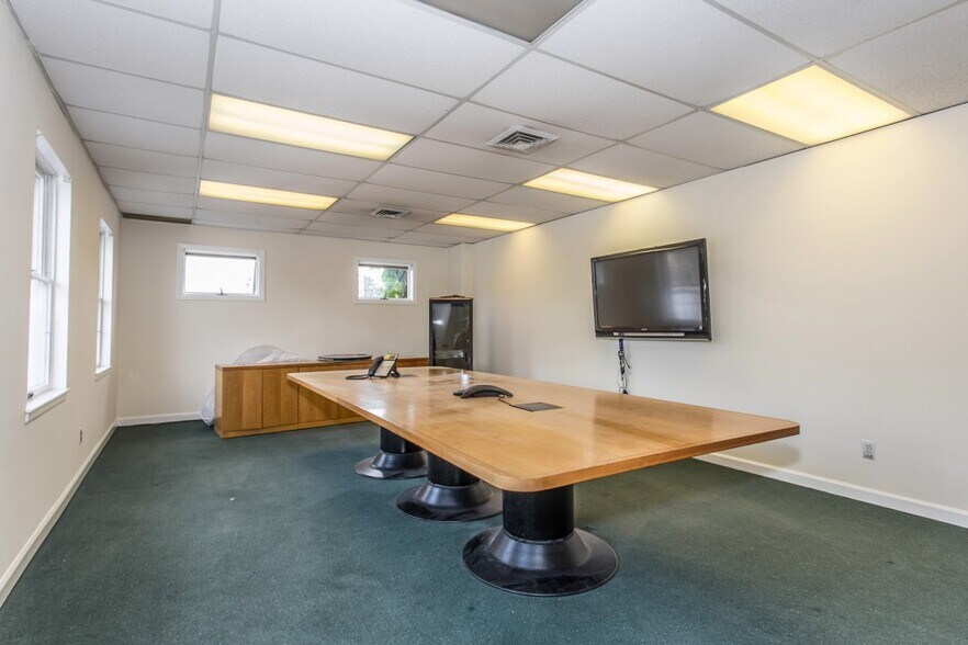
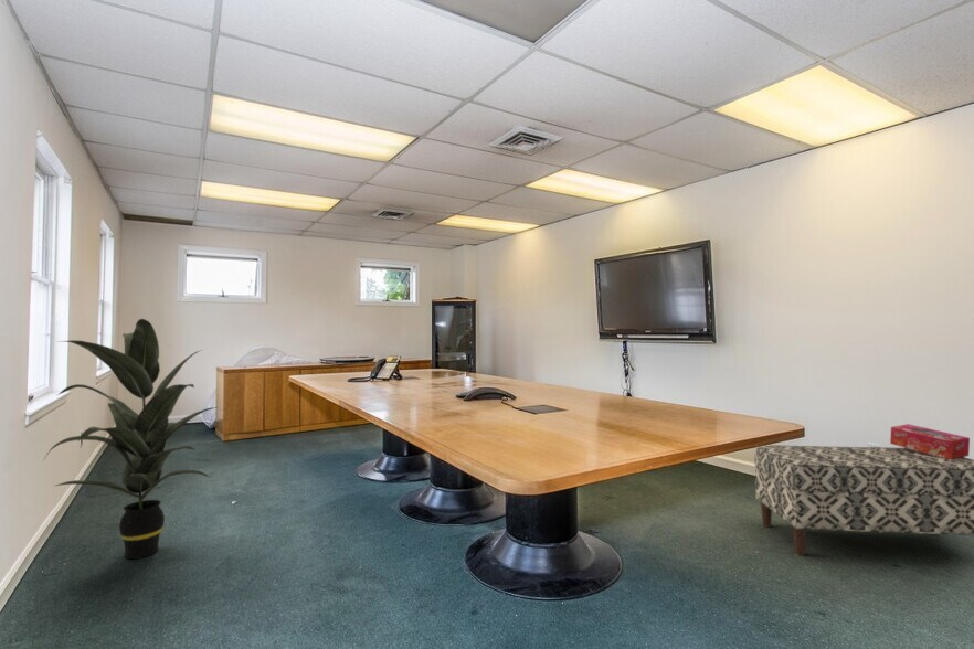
+ indoor plant (136, 437)
+ tissue box (928, 443)
+ bench (869, 499)
